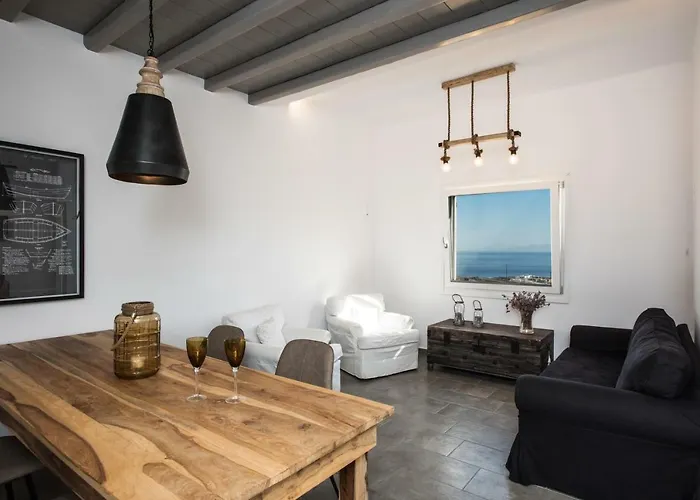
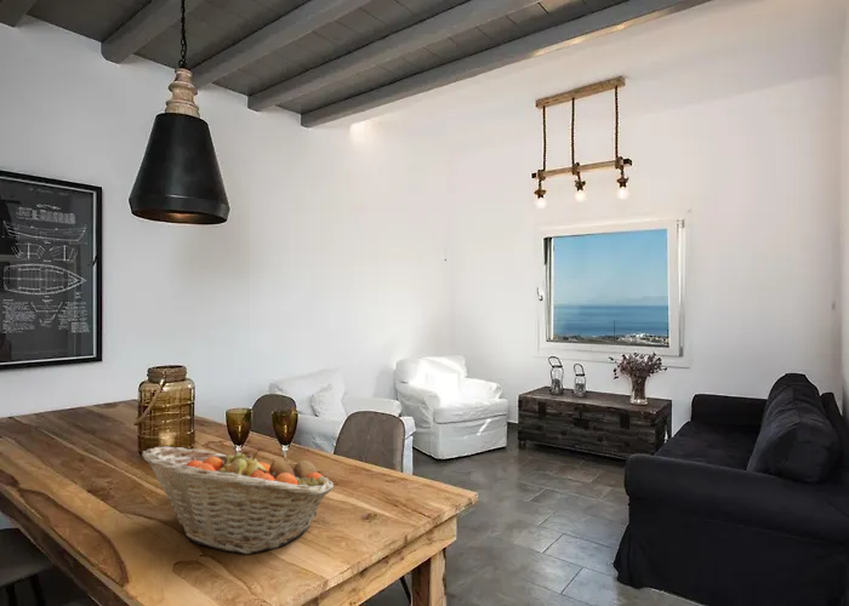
+ fruit basket (239, 484)
